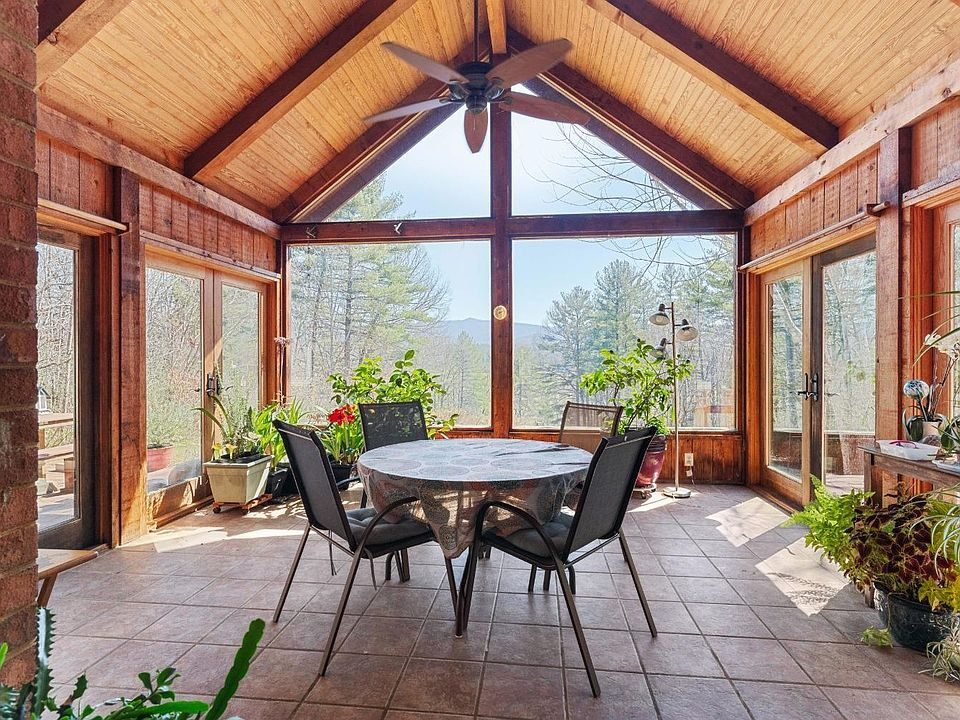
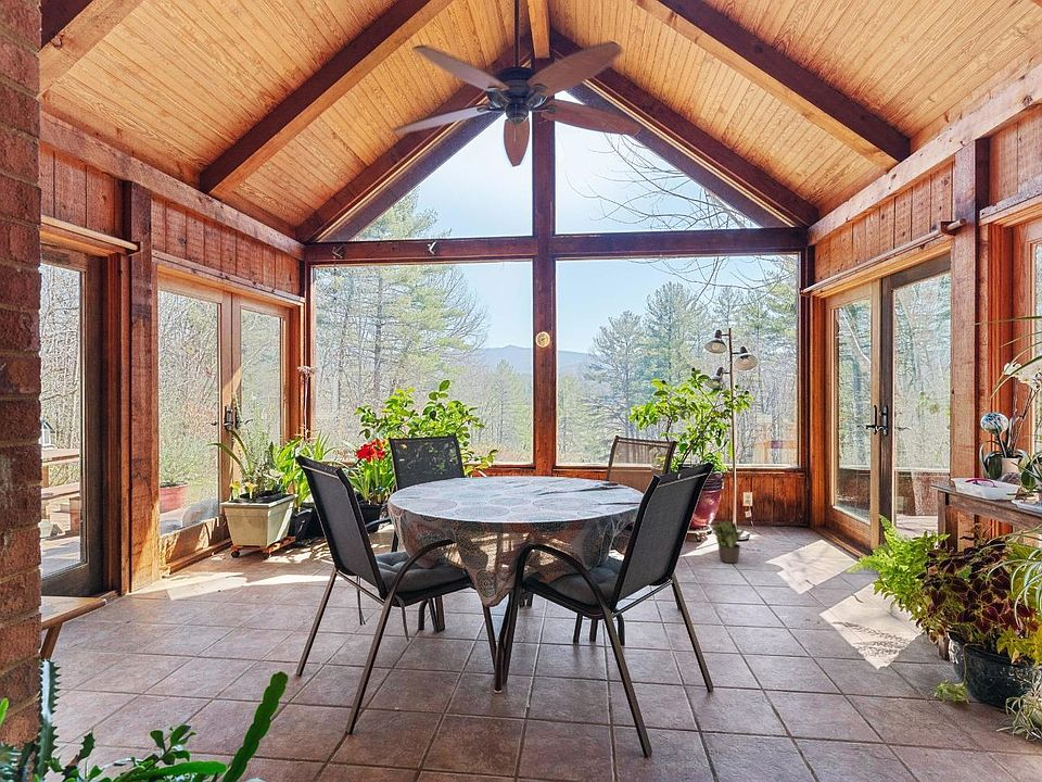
+ potted plant (728, 538)
